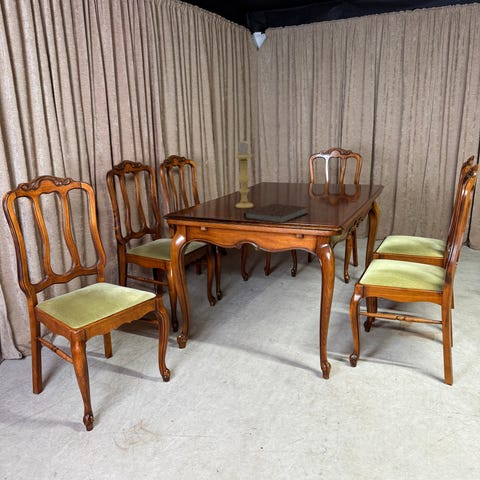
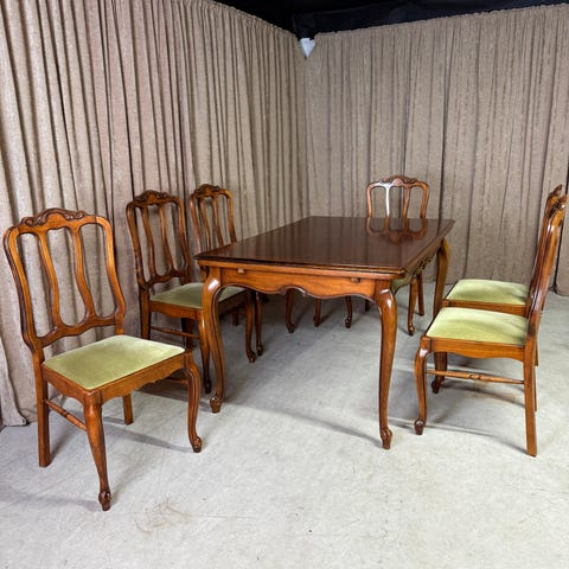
- notebook (276, 212)
- candle holder (243, 173)
